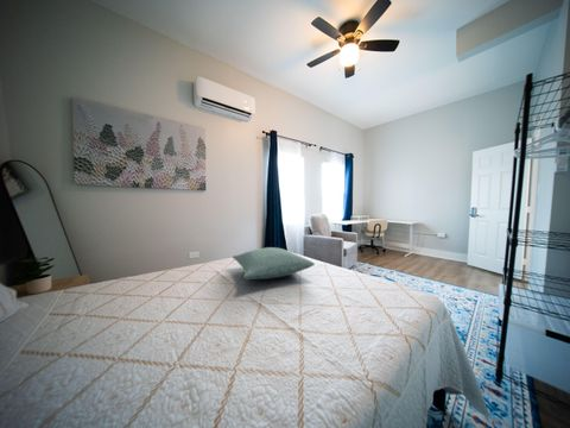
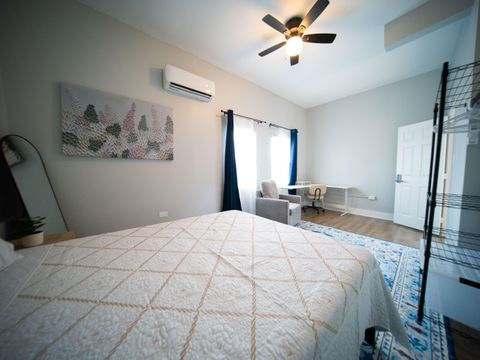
- pillow (270, 260)
